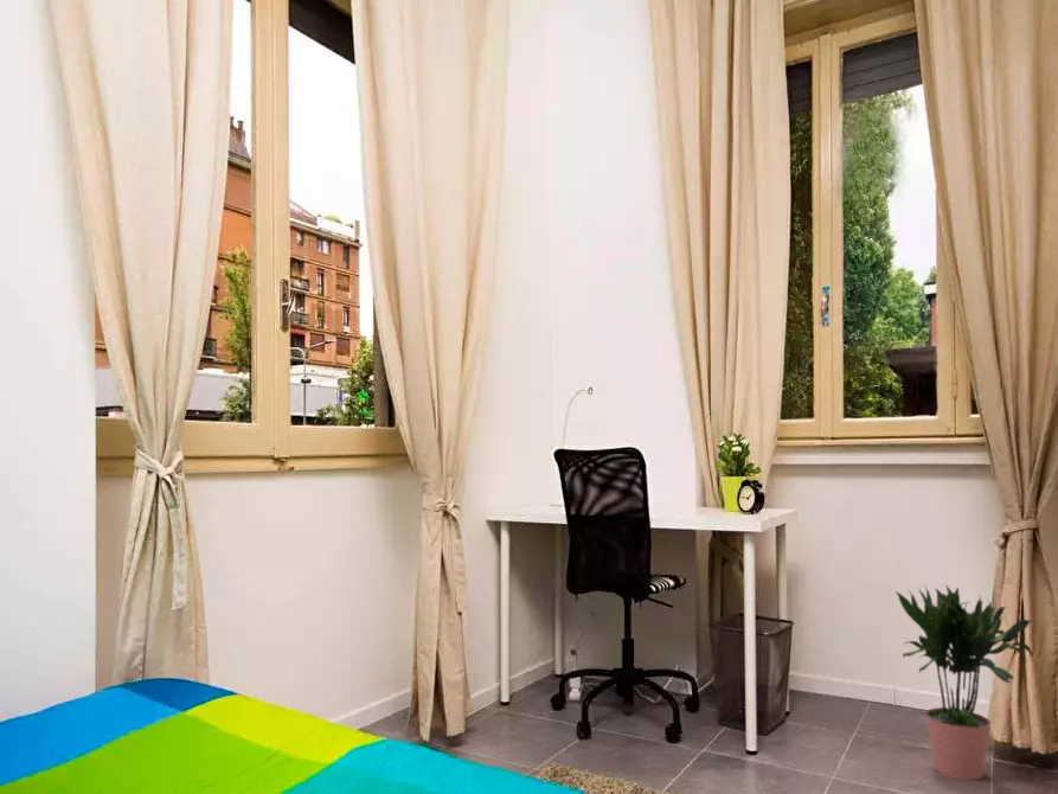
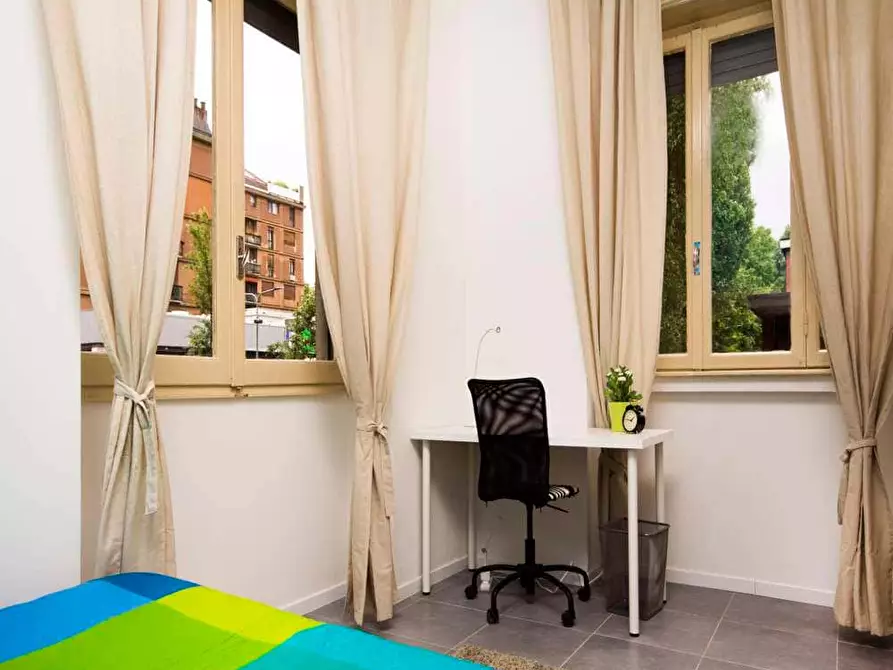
- potted plant (969, 677)
